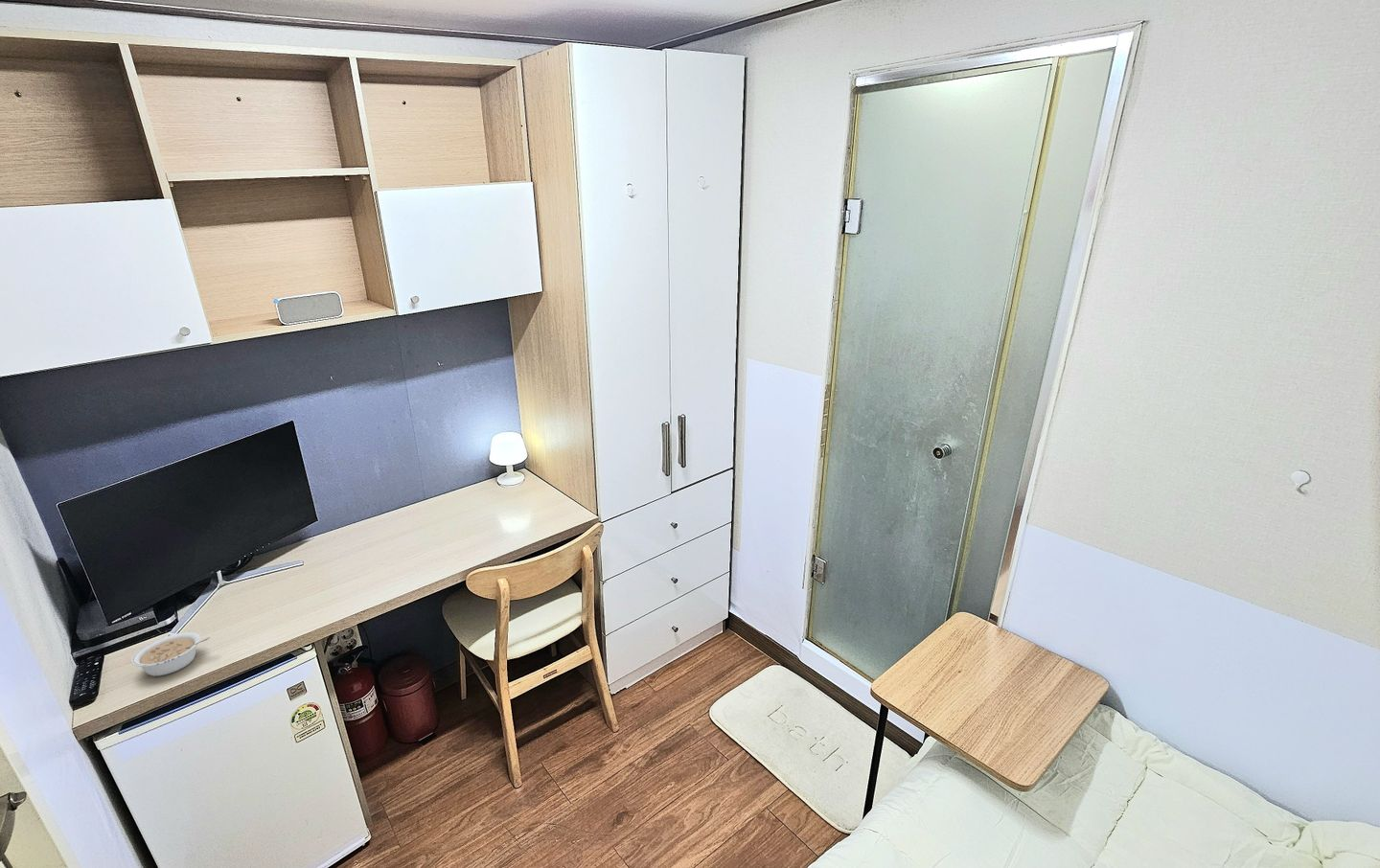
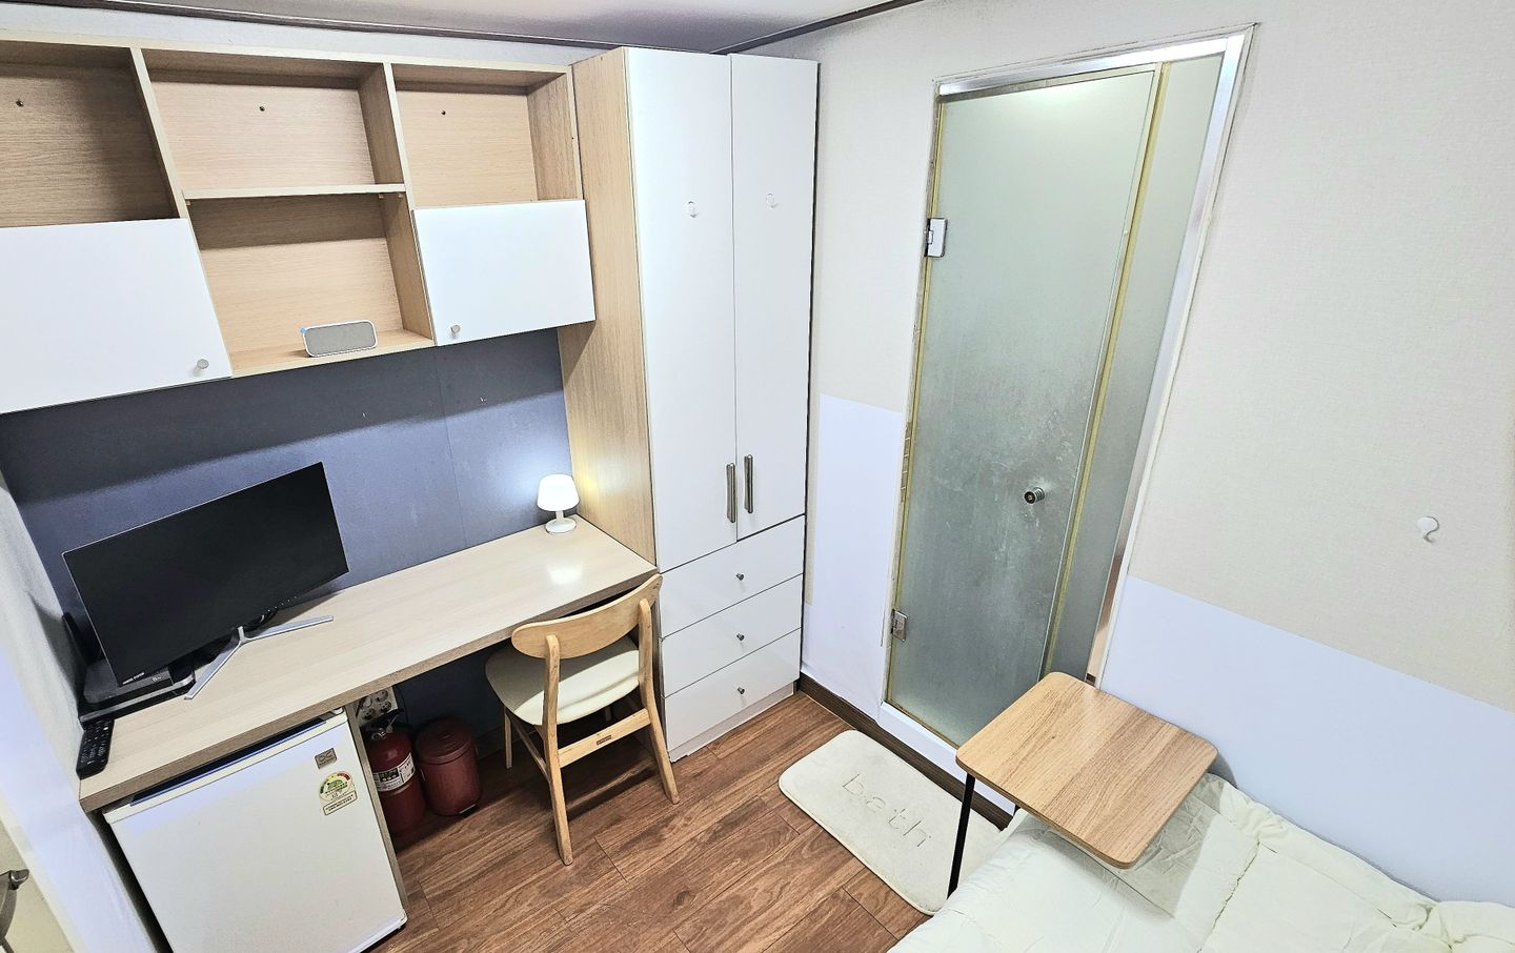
- legume (171, 653)
